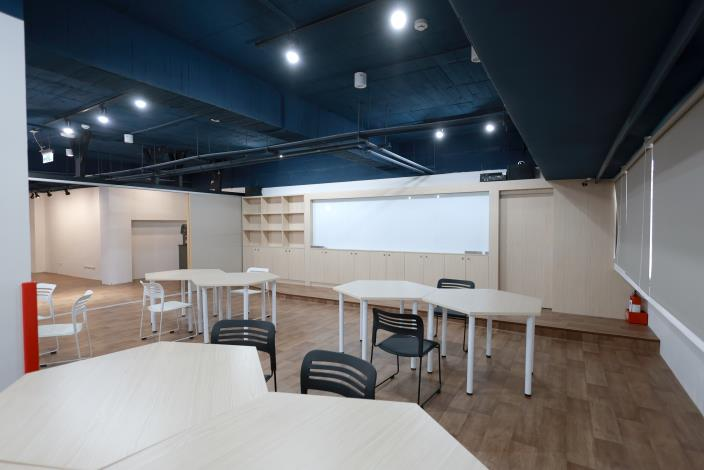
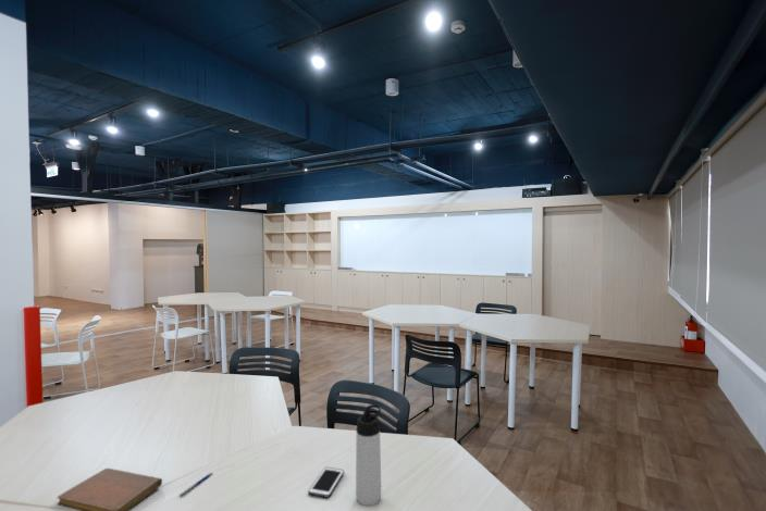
+ cell phone (326, 481)
+ thermos bottle (370, 453)
+ pen (196, 484)
+ notebook (111, 490)
